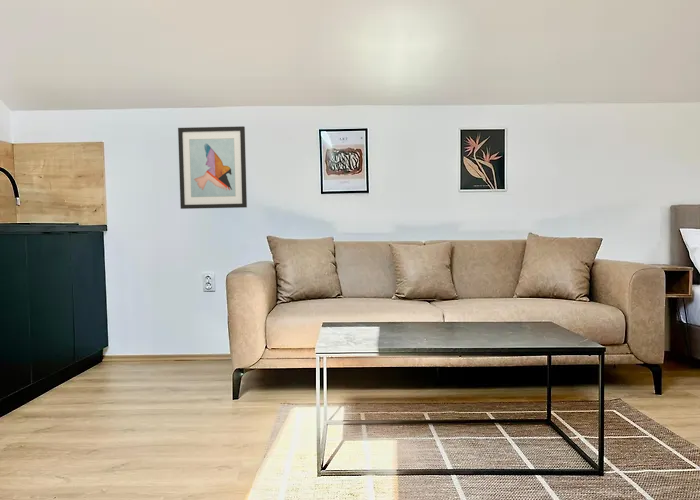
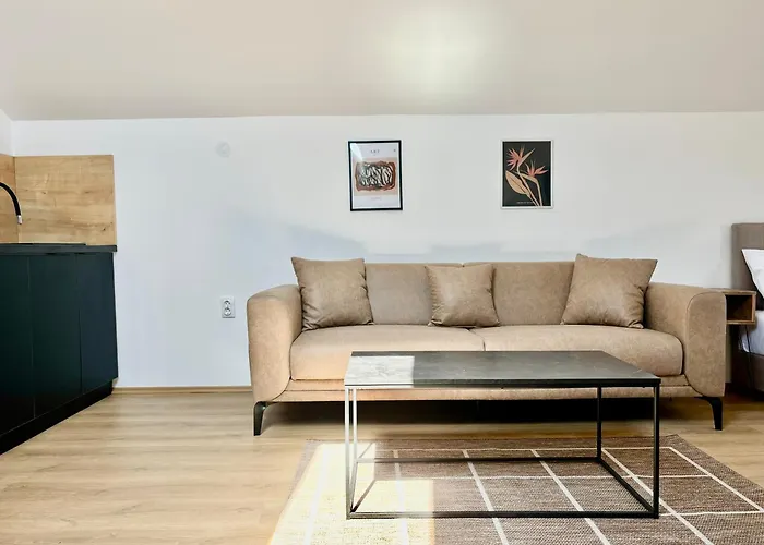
- wall art (212, 167)
